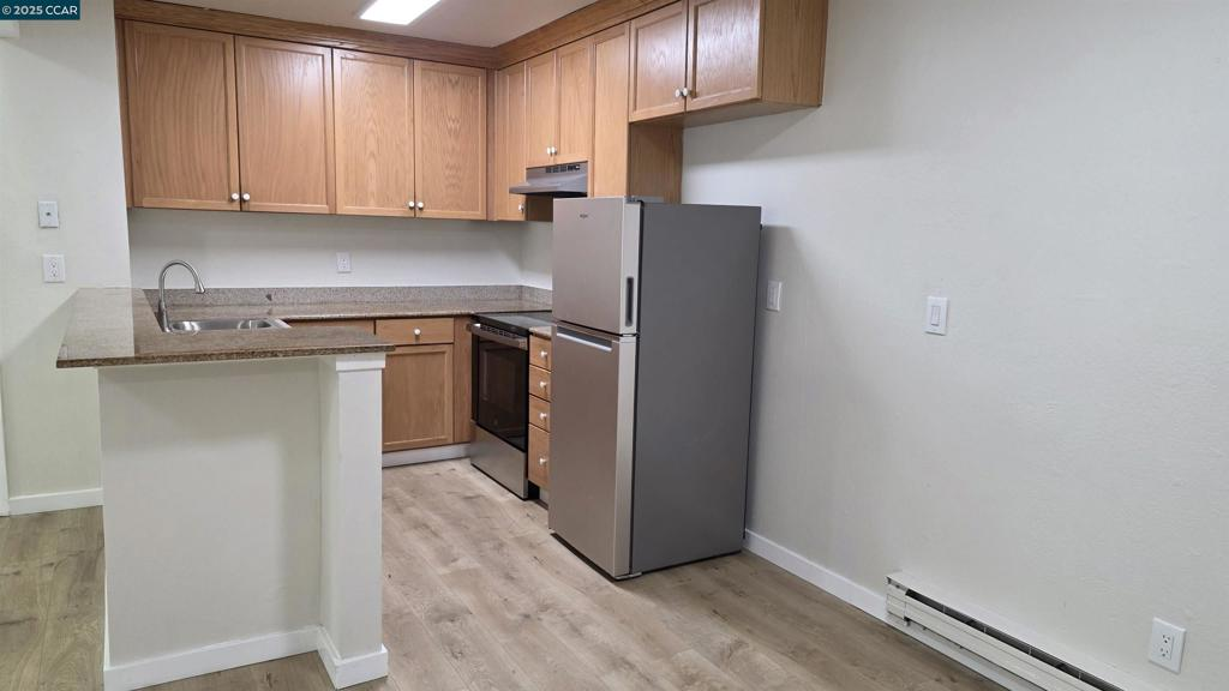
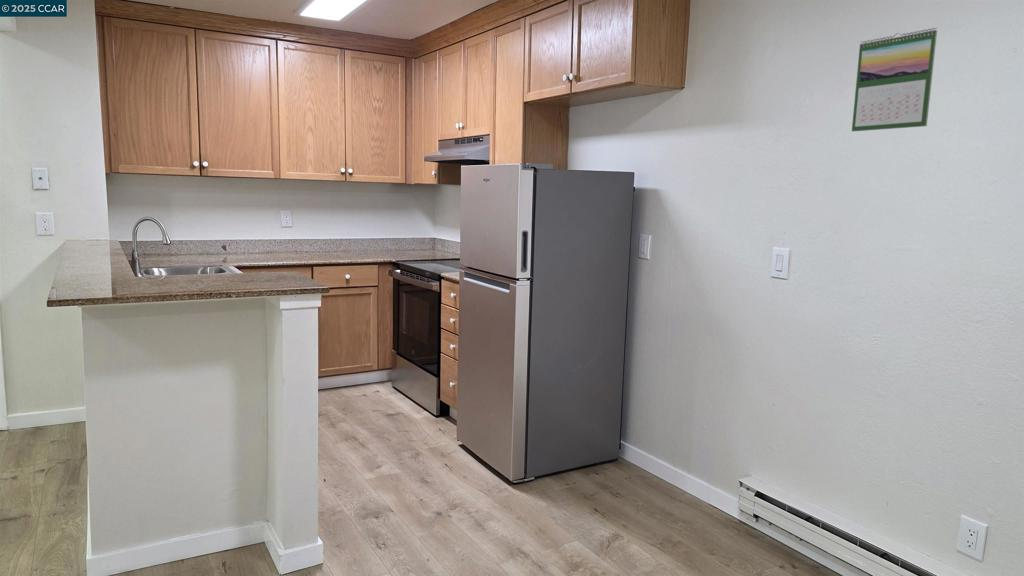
+ calendar (892, 81)
